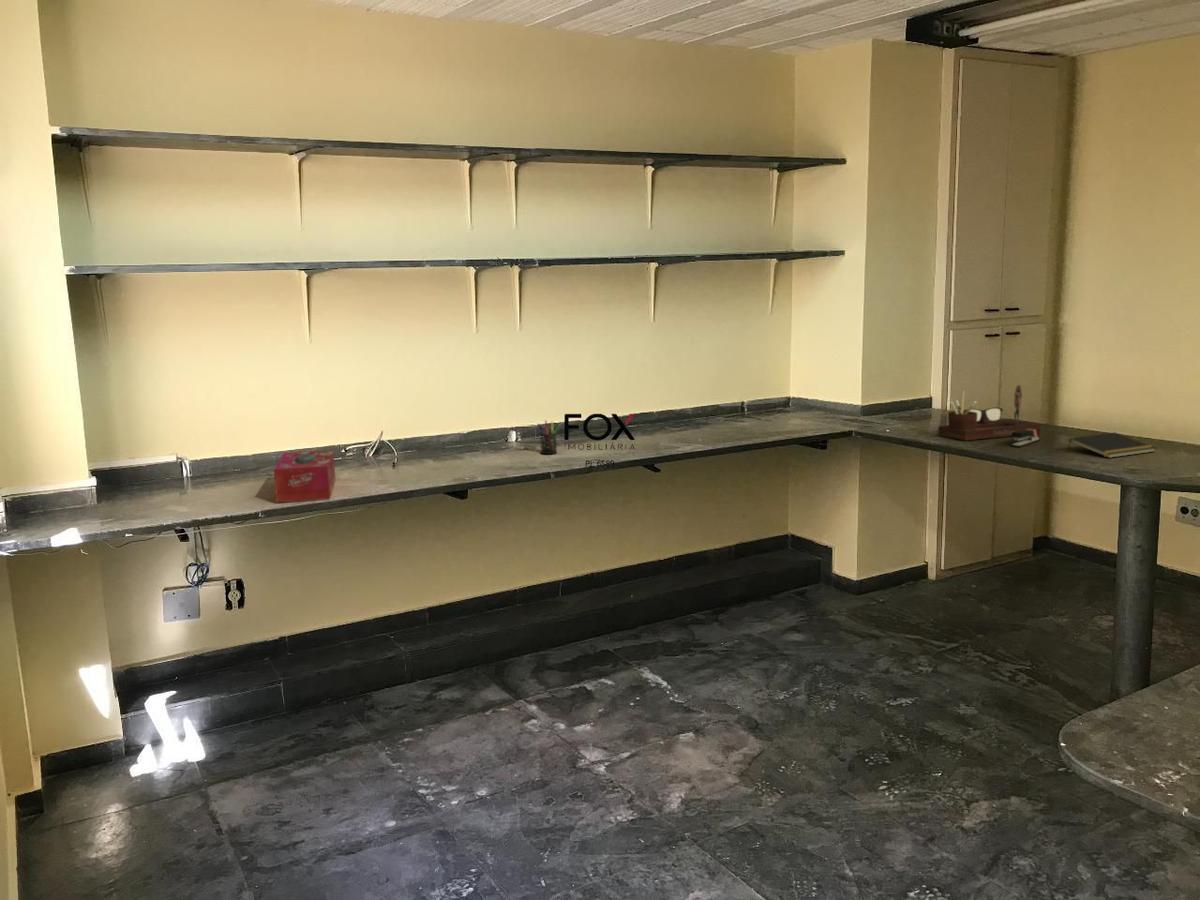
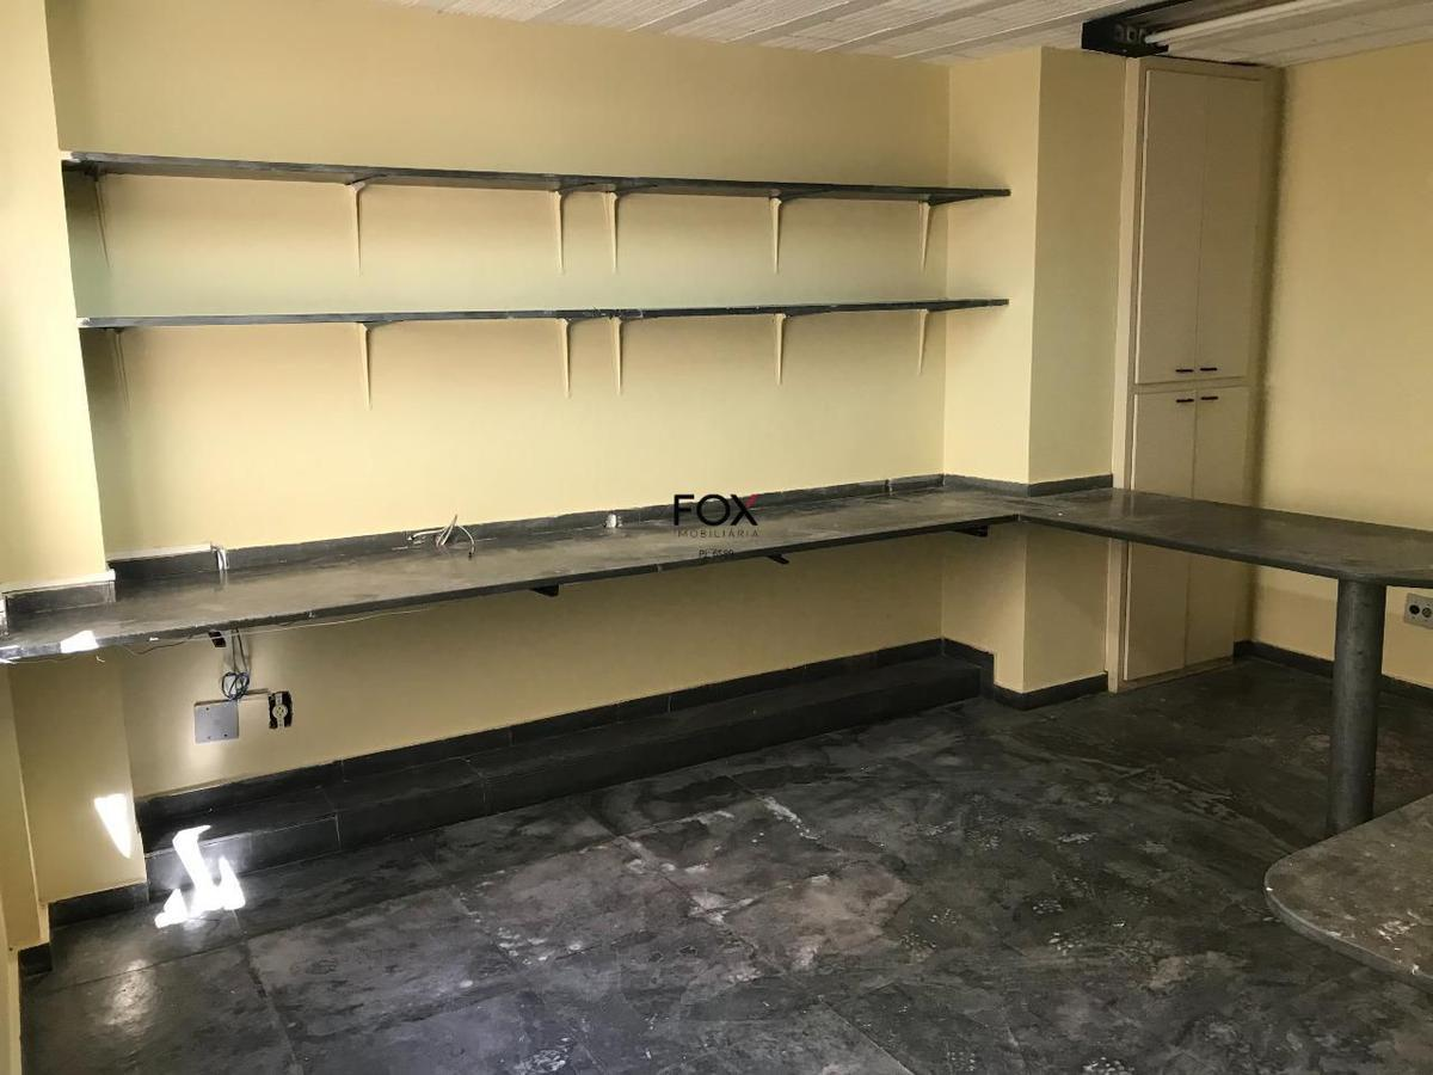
- notepad (1112, 444)
- tissue box (306, 474)
- stapler (1025, 436)
- desk organizer (986, 411)
- pen holder (549, 436)
